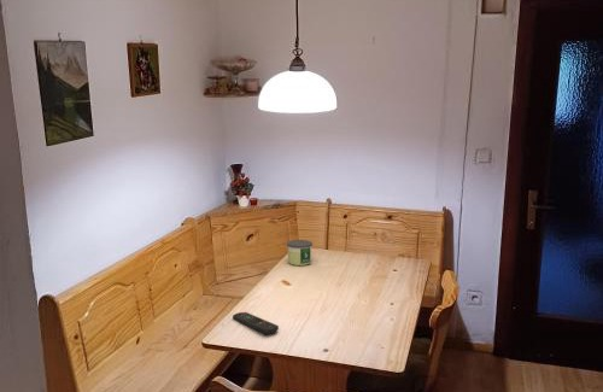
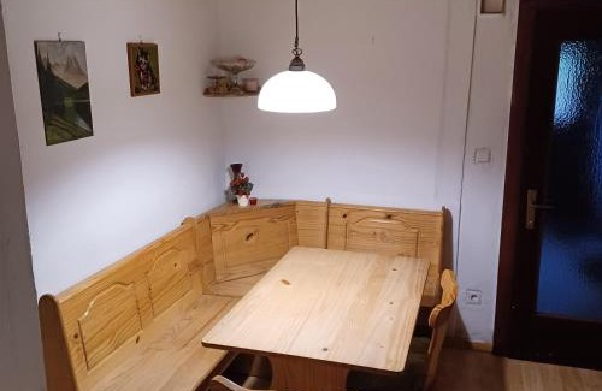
- remote control (254, 322)
- candle (299, 252)
